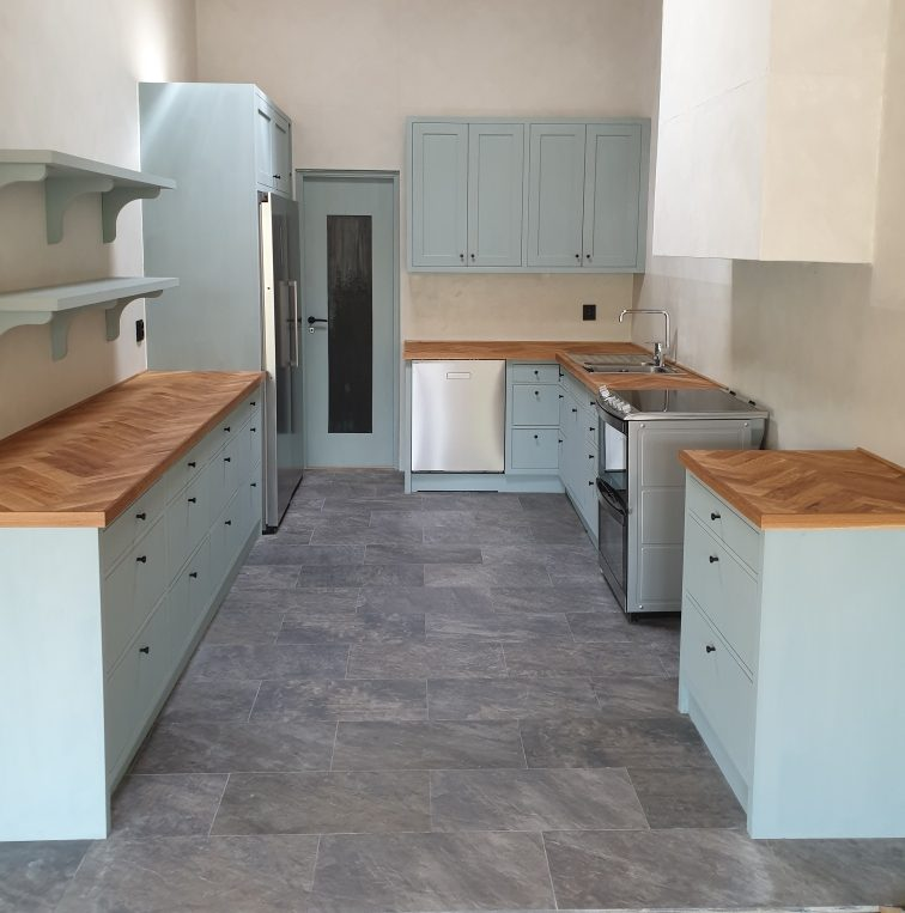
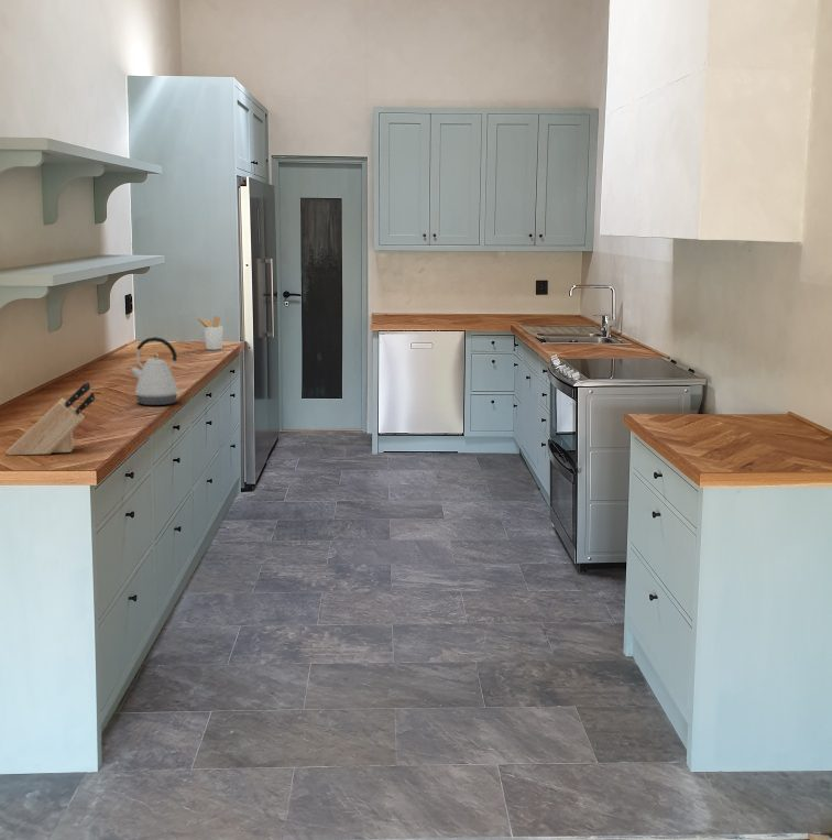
+ knife block (51, 417)
+ utensil holder (209, 331)
+ kettle (154, 370)
